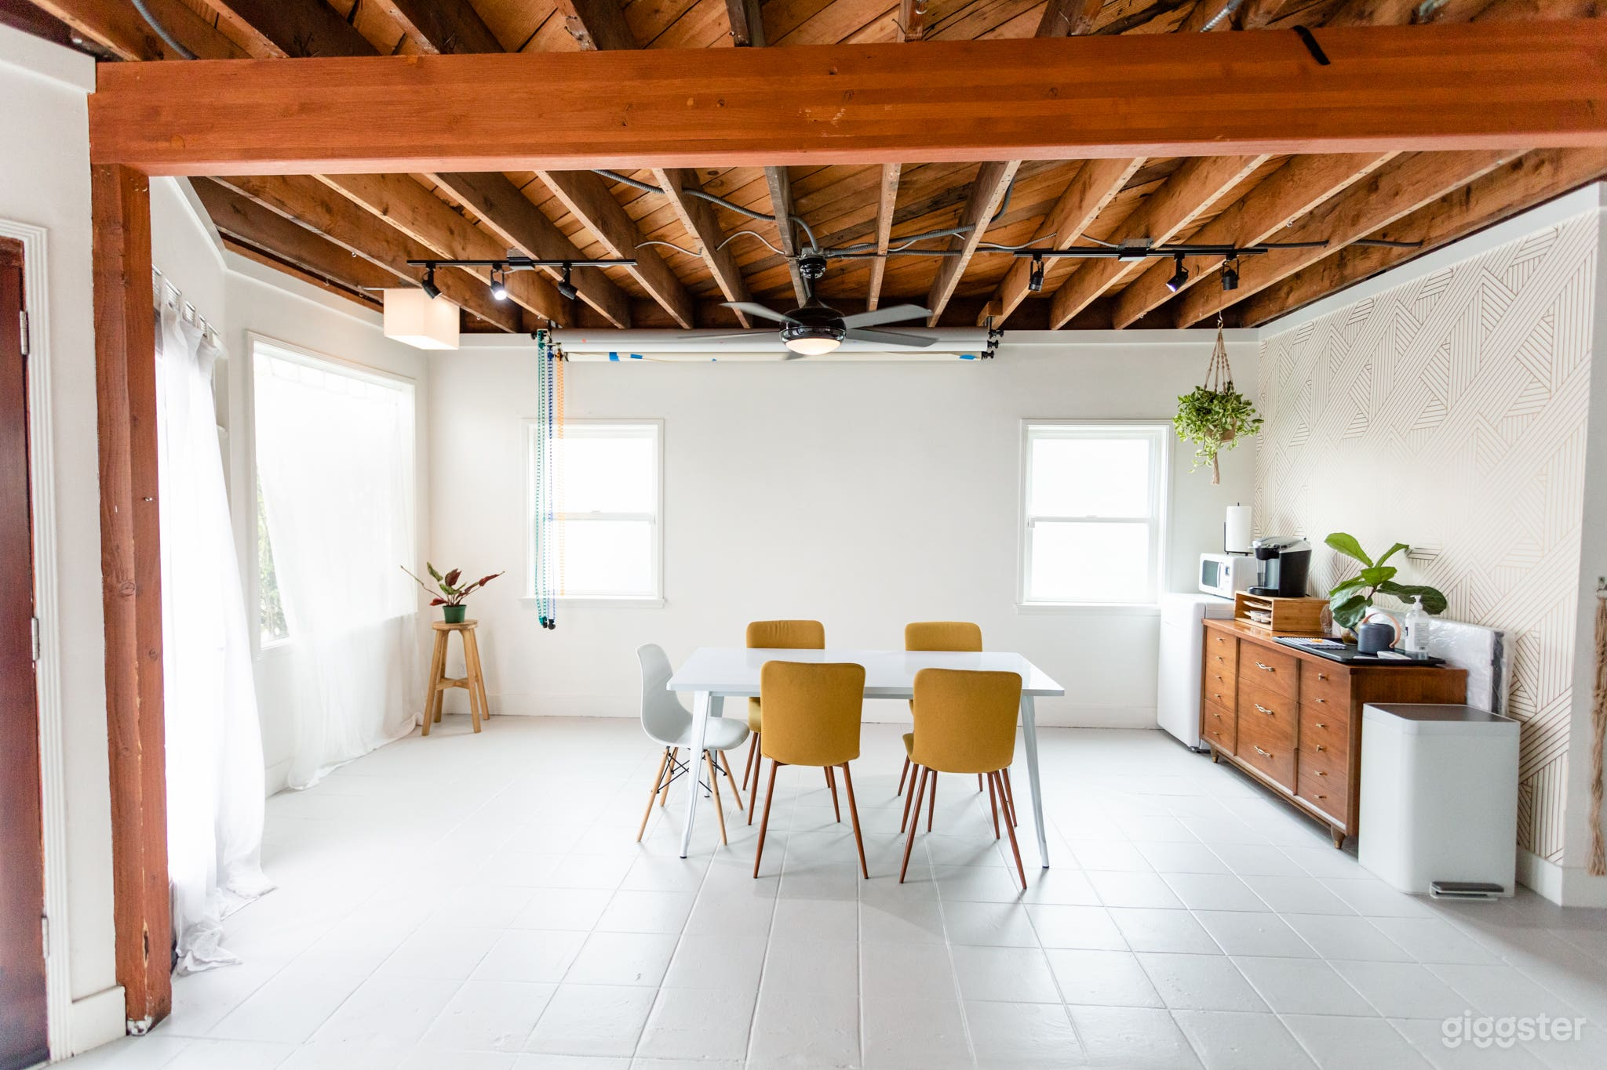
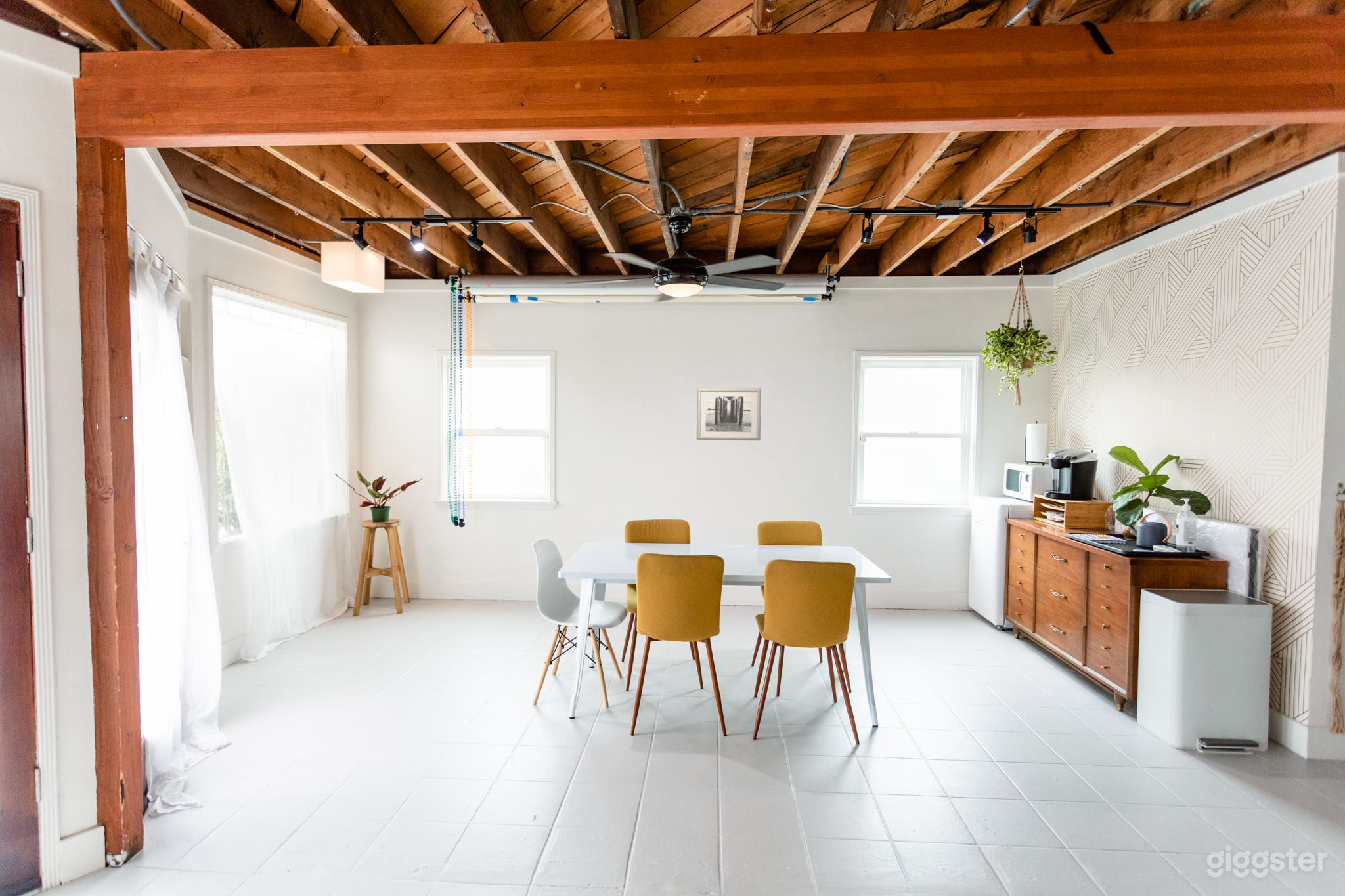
+ wall art (728, 414)
